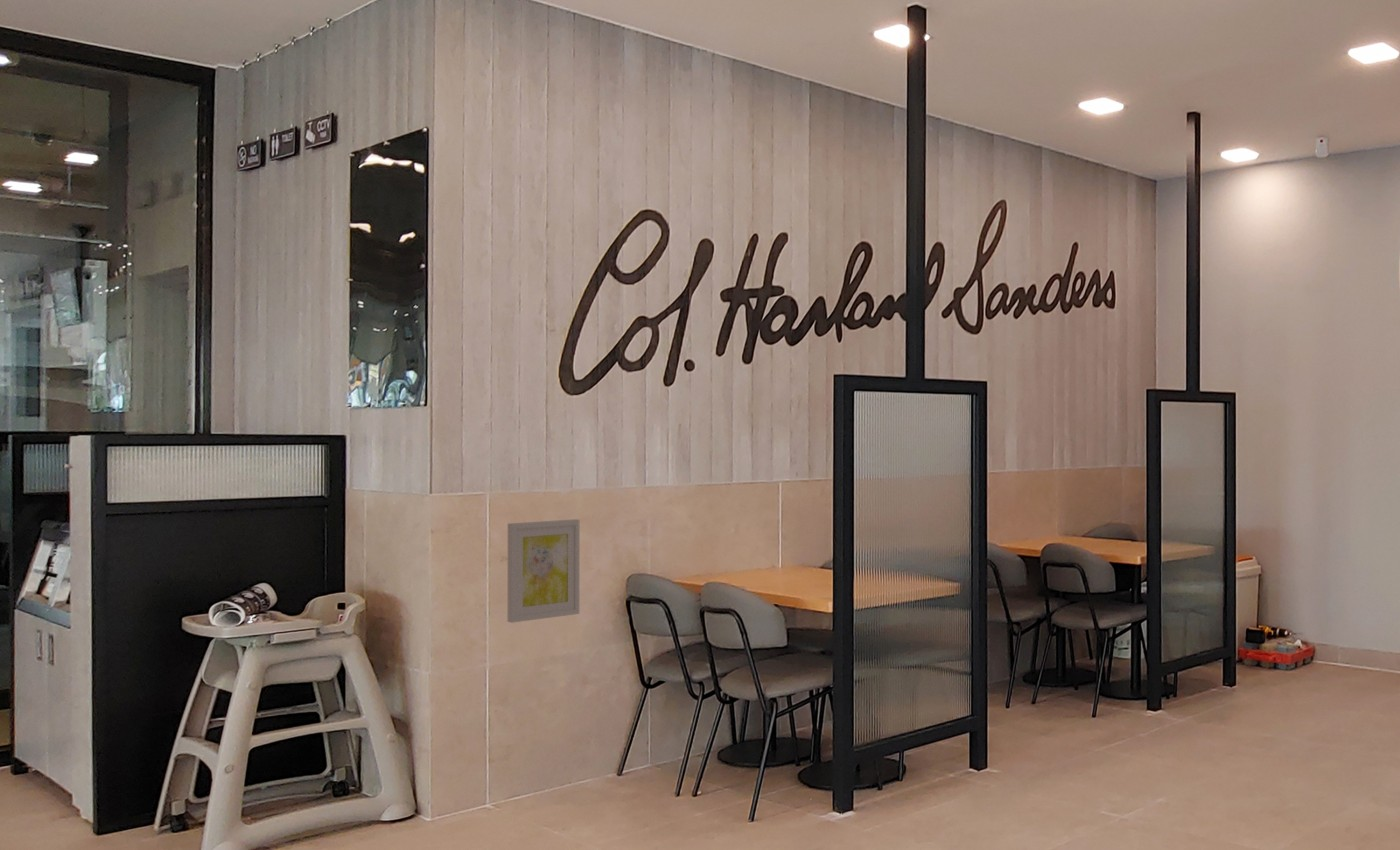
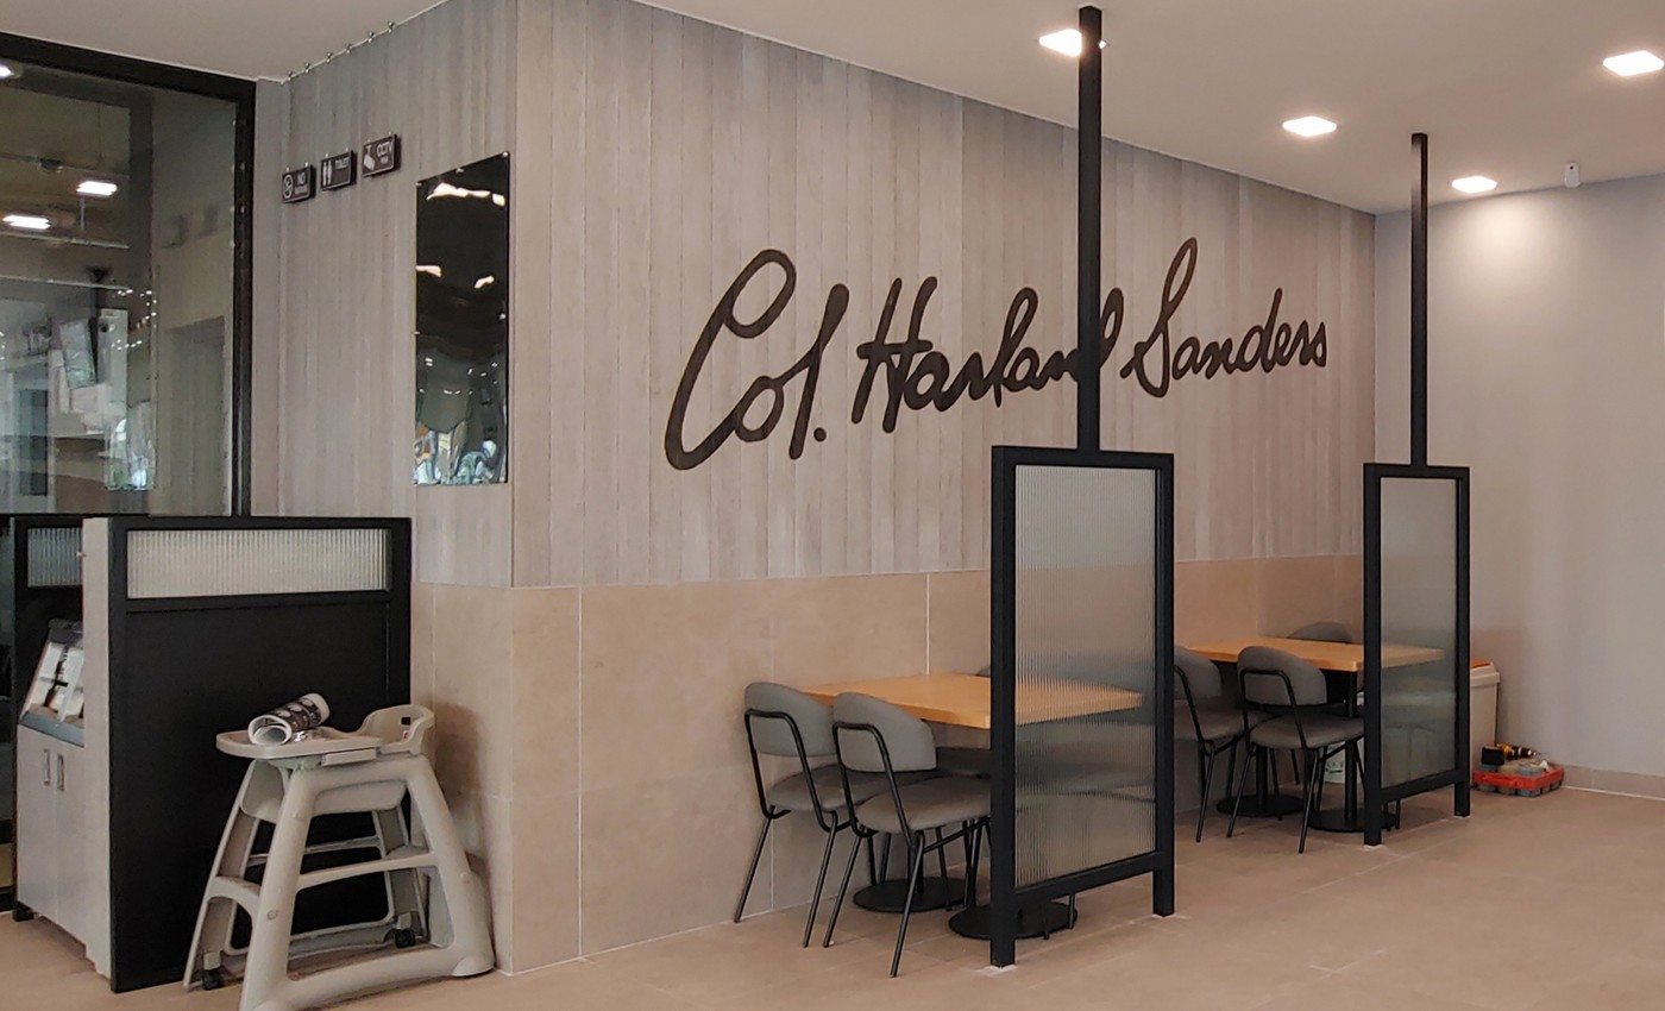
- wall art (544, 569)
